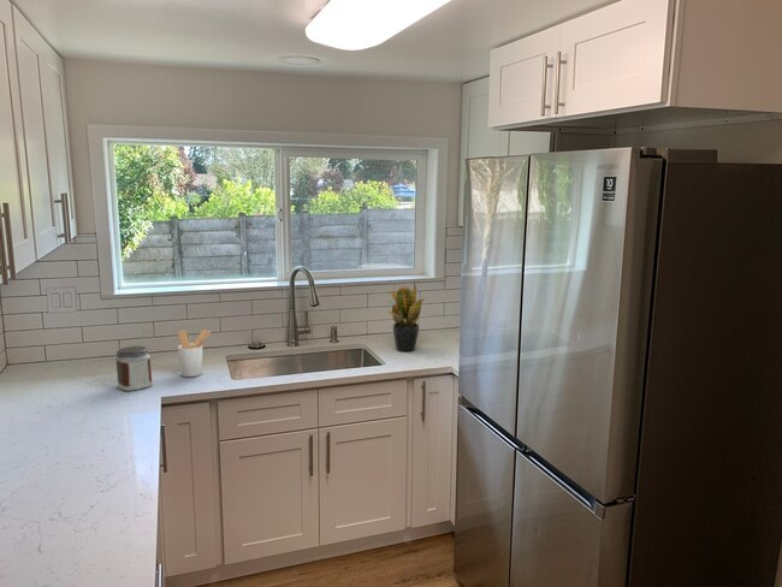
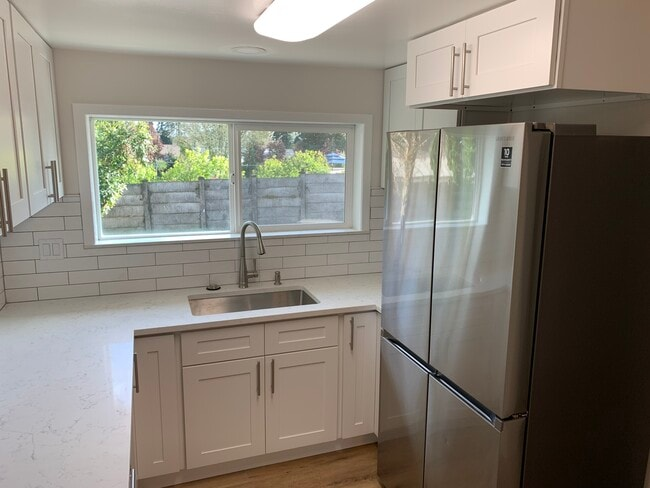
- potted plant (403, 313)
- utensil holder (195, 351)
- jar (134, 367)
